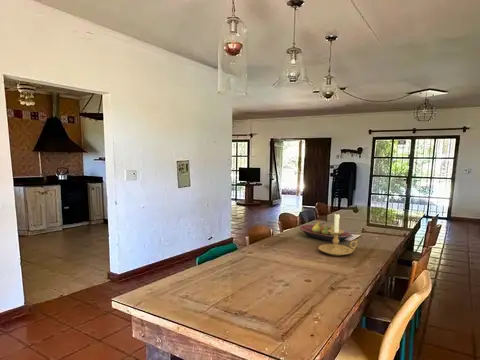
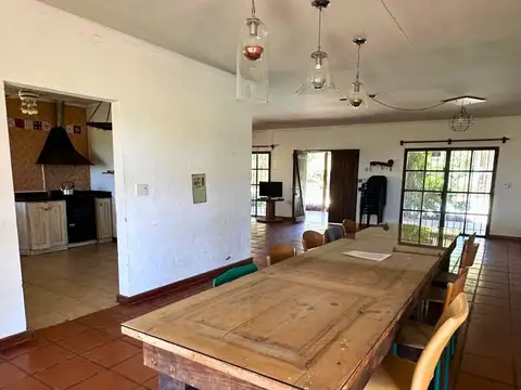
- candle holder (336, 232)
- fruit bowl (324, 231)
